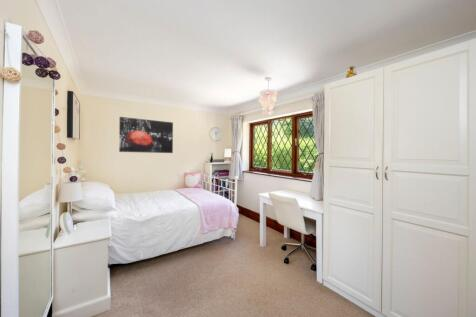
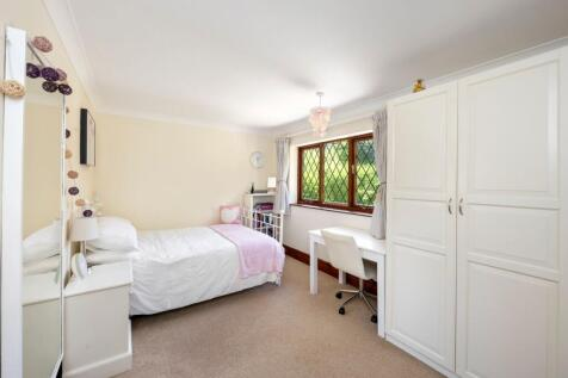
- wall art (147, 136)
